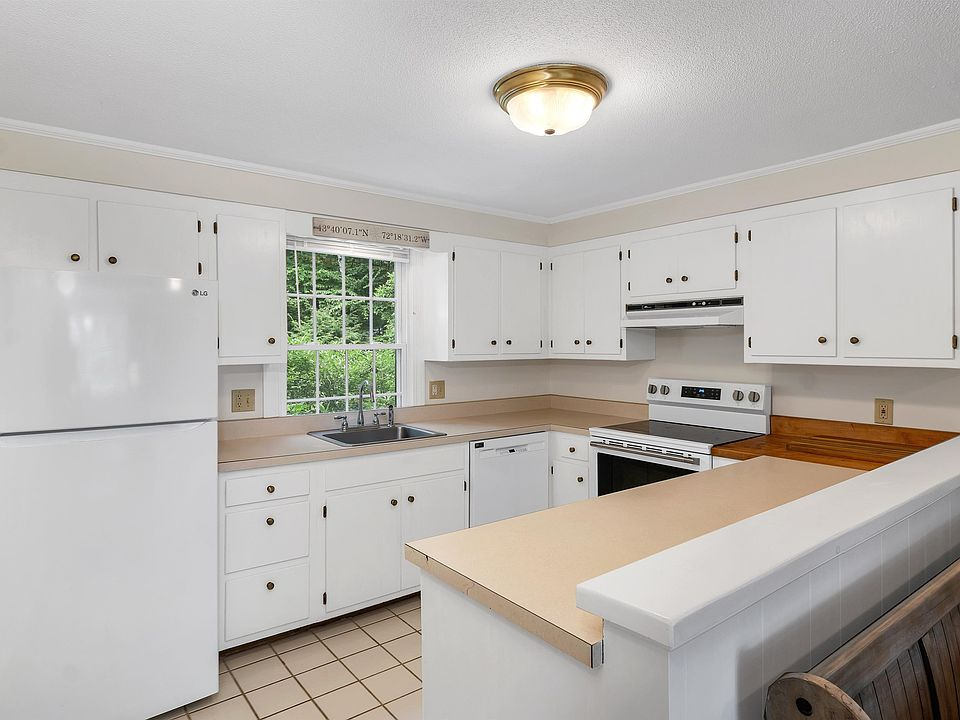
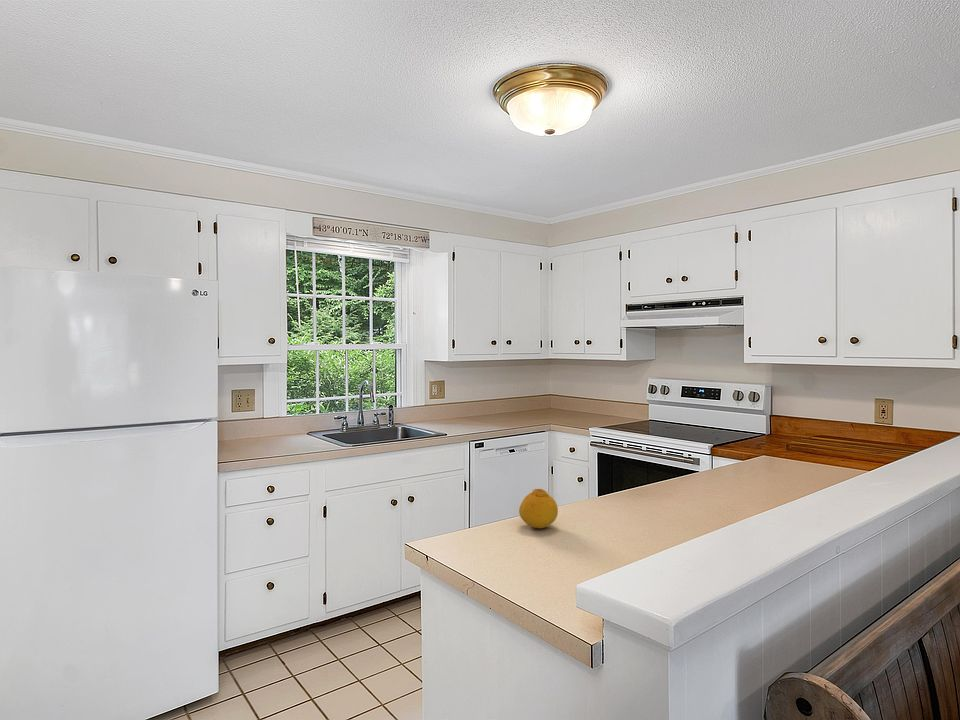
+ fruit (538, 508)
